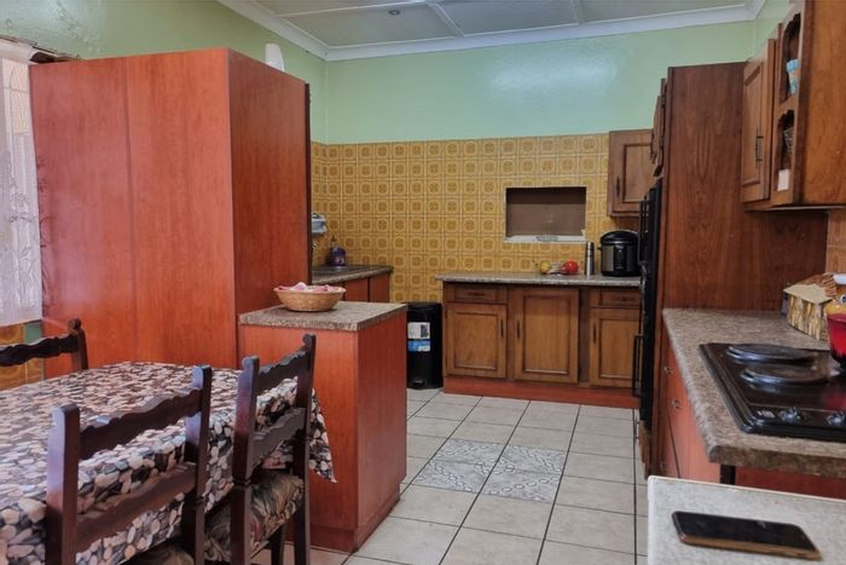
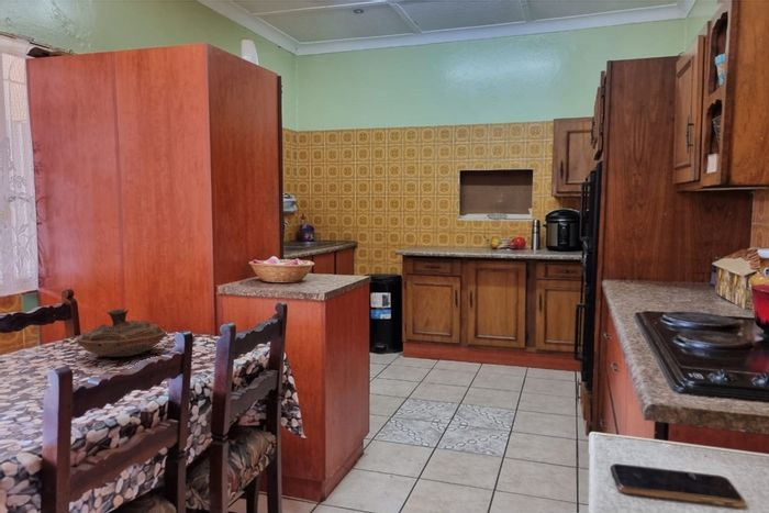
+ decorative bowl (122, 332)
